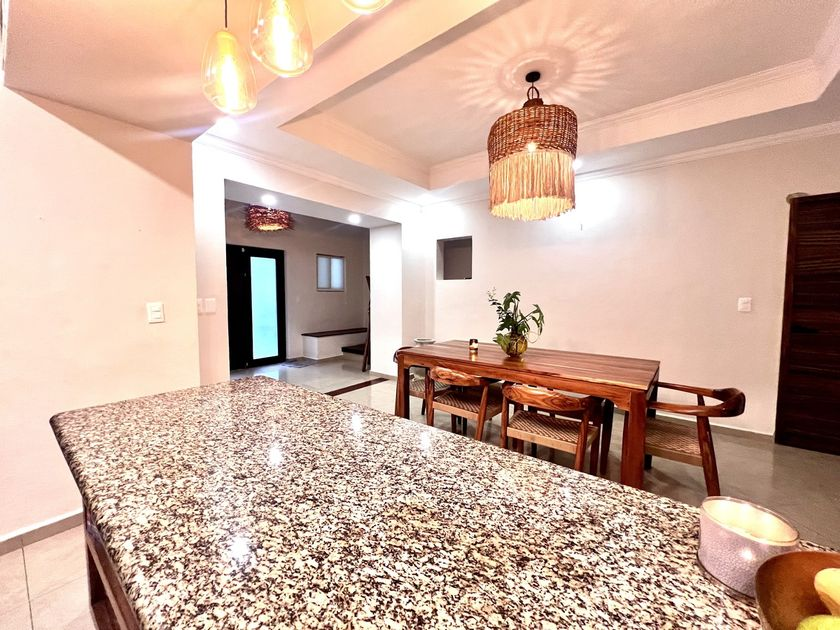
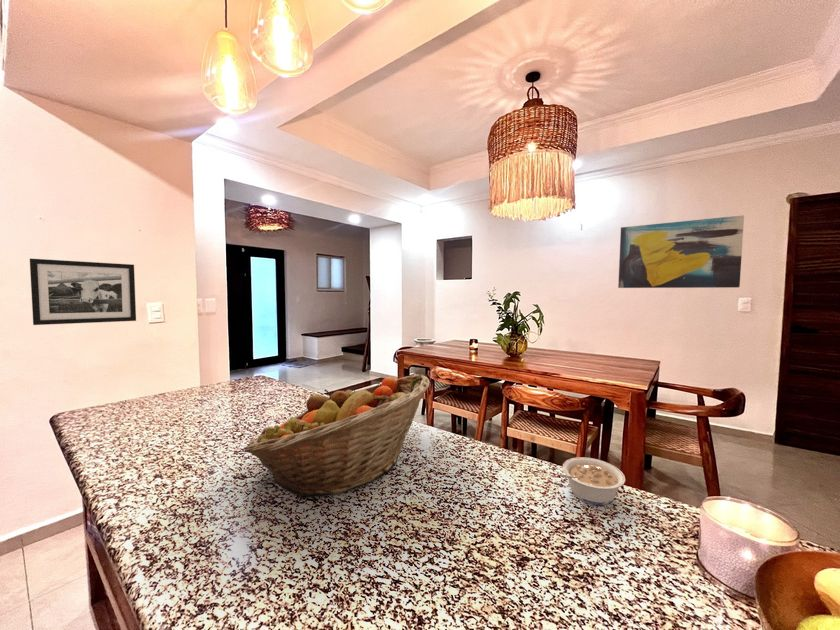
+ wall art (675, 255)
+ legume (592, 481)
+ picture frame (87, 292)
+ fruit basket (349, 421)
